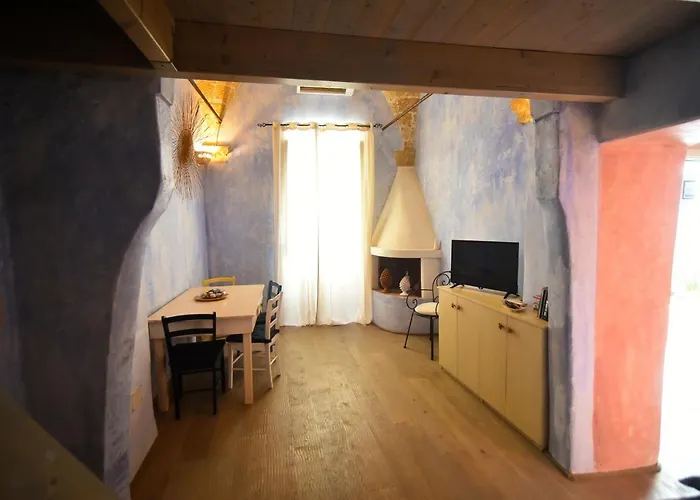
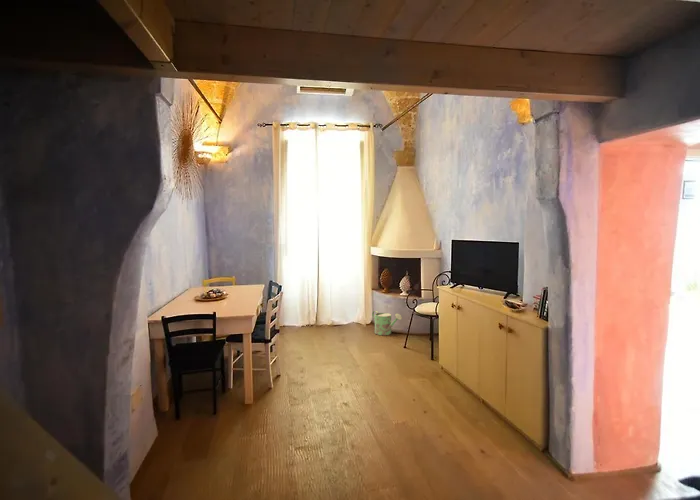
+ watering can (386, 322)
